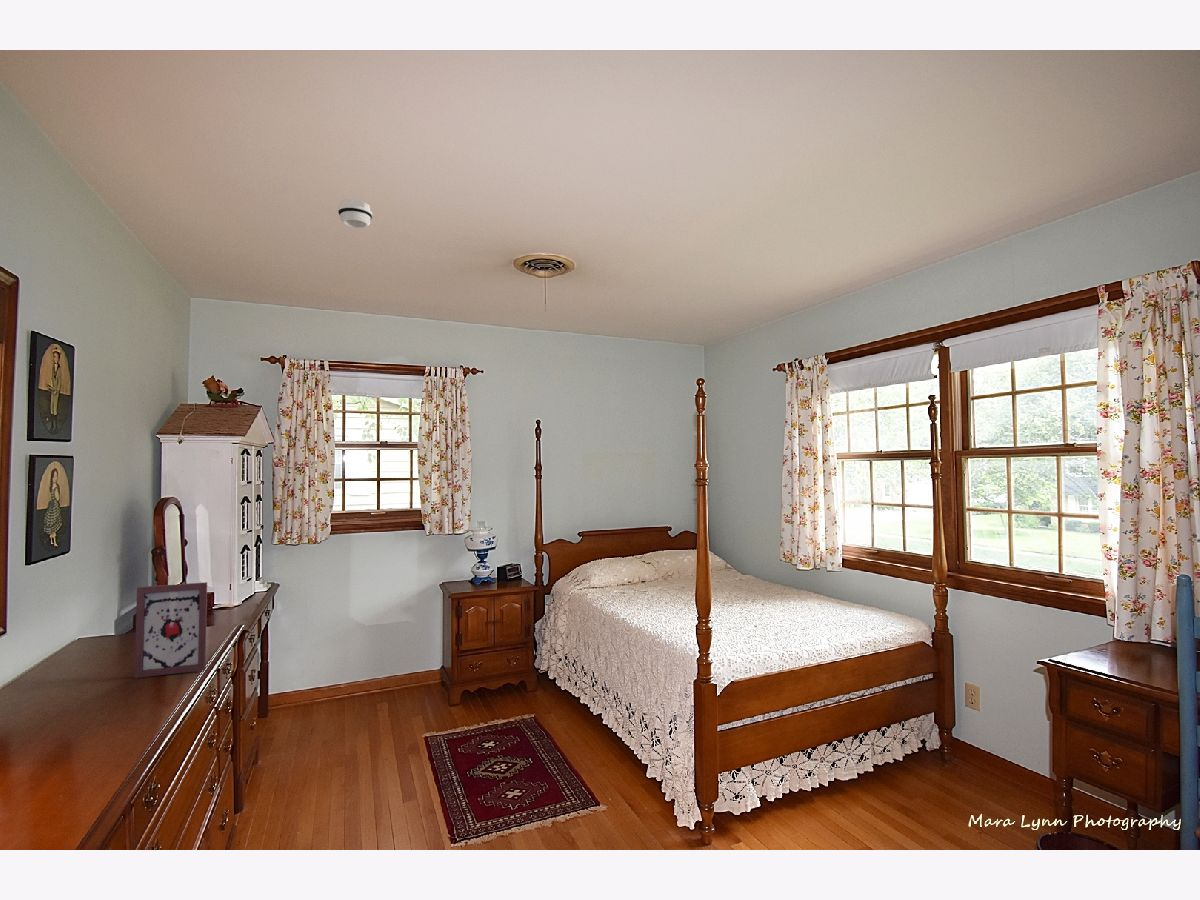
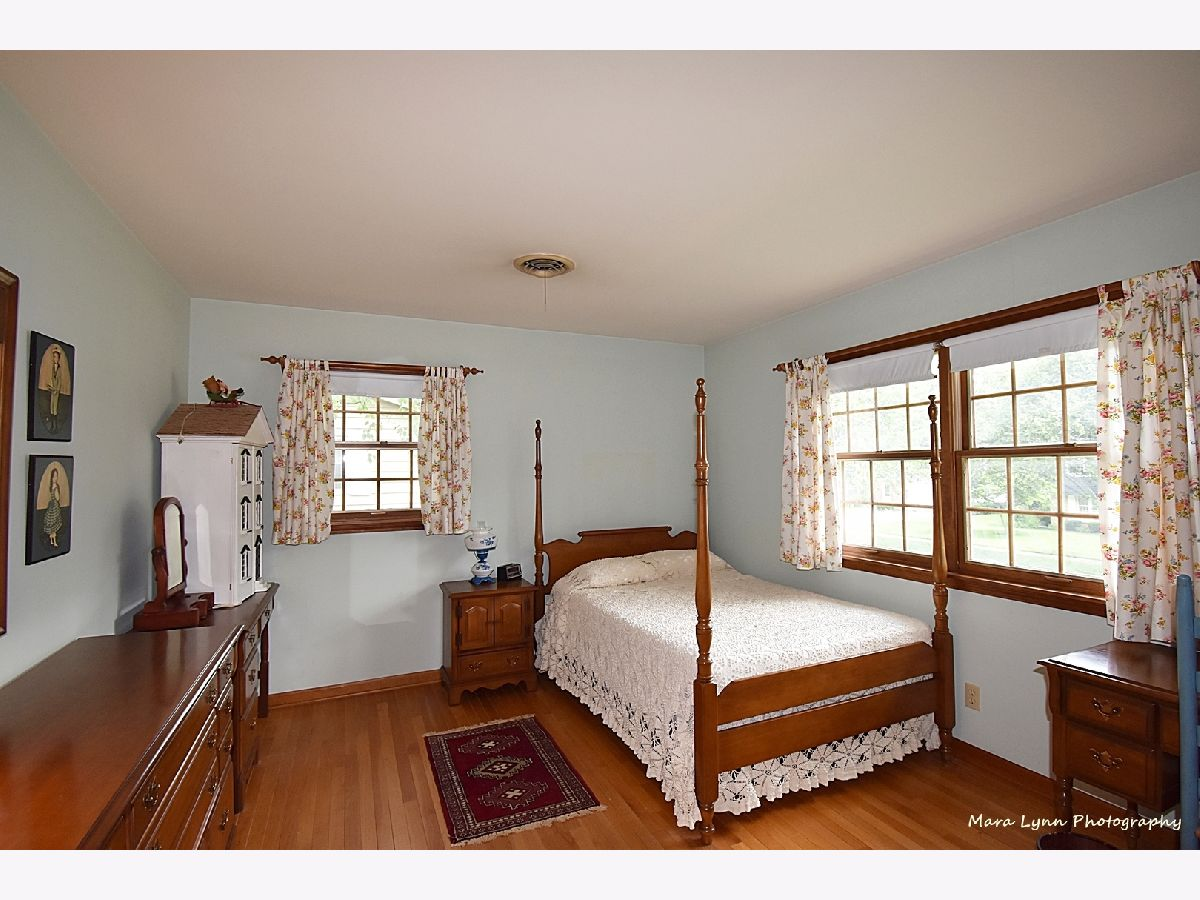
- picture frame (175, 625)
- smoke detector (355, 214)
